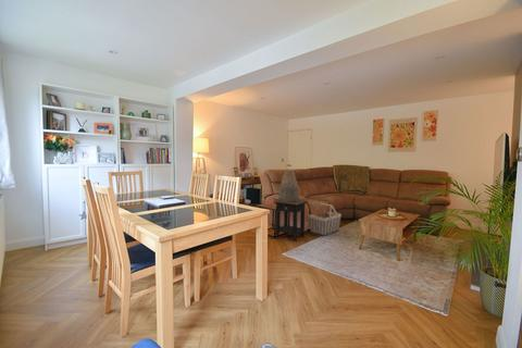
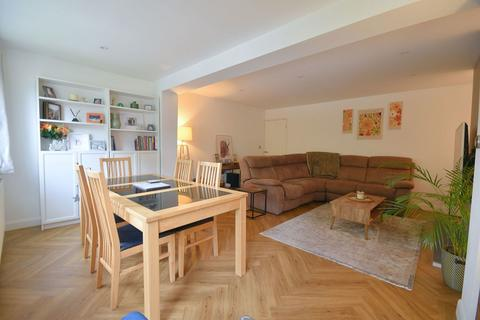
- basket (325, 217)
- decorative urn (288, 185)
- side table (287, 219)
